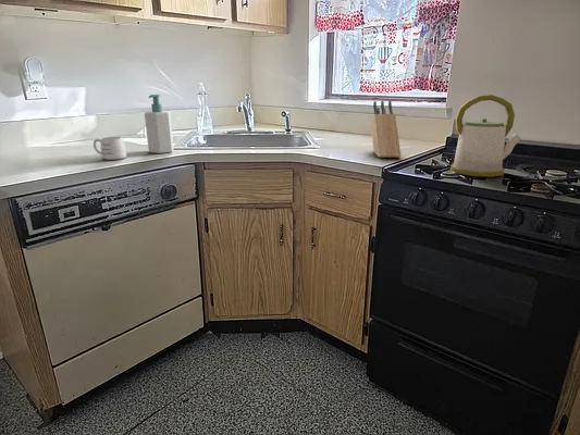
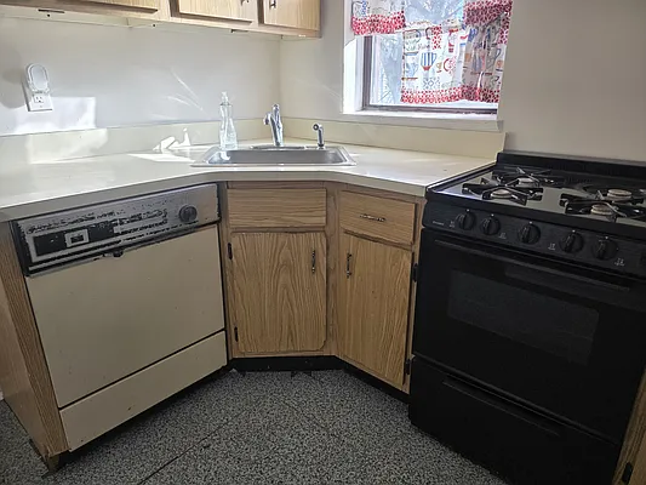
- mug (109, 148)
- soap bottle (158, 123)
- kettle (488, 134)
- knife block (385, 127)
